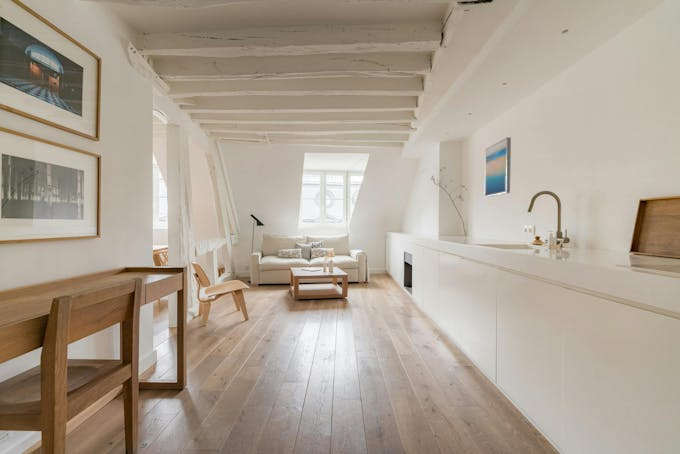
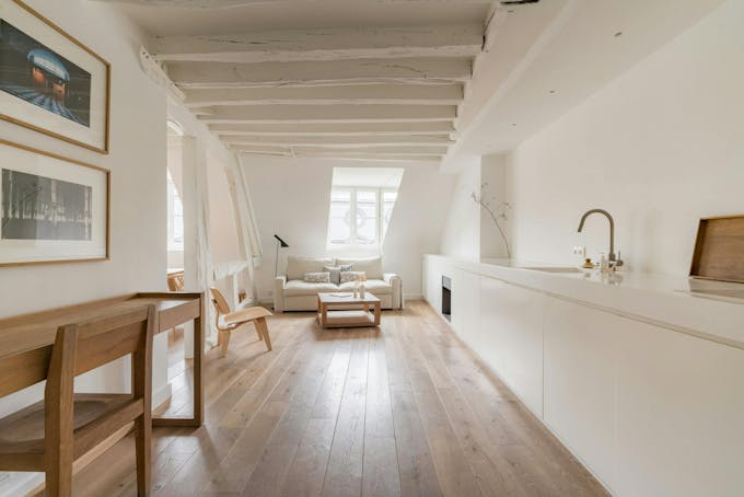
- wall art (496, 169)
